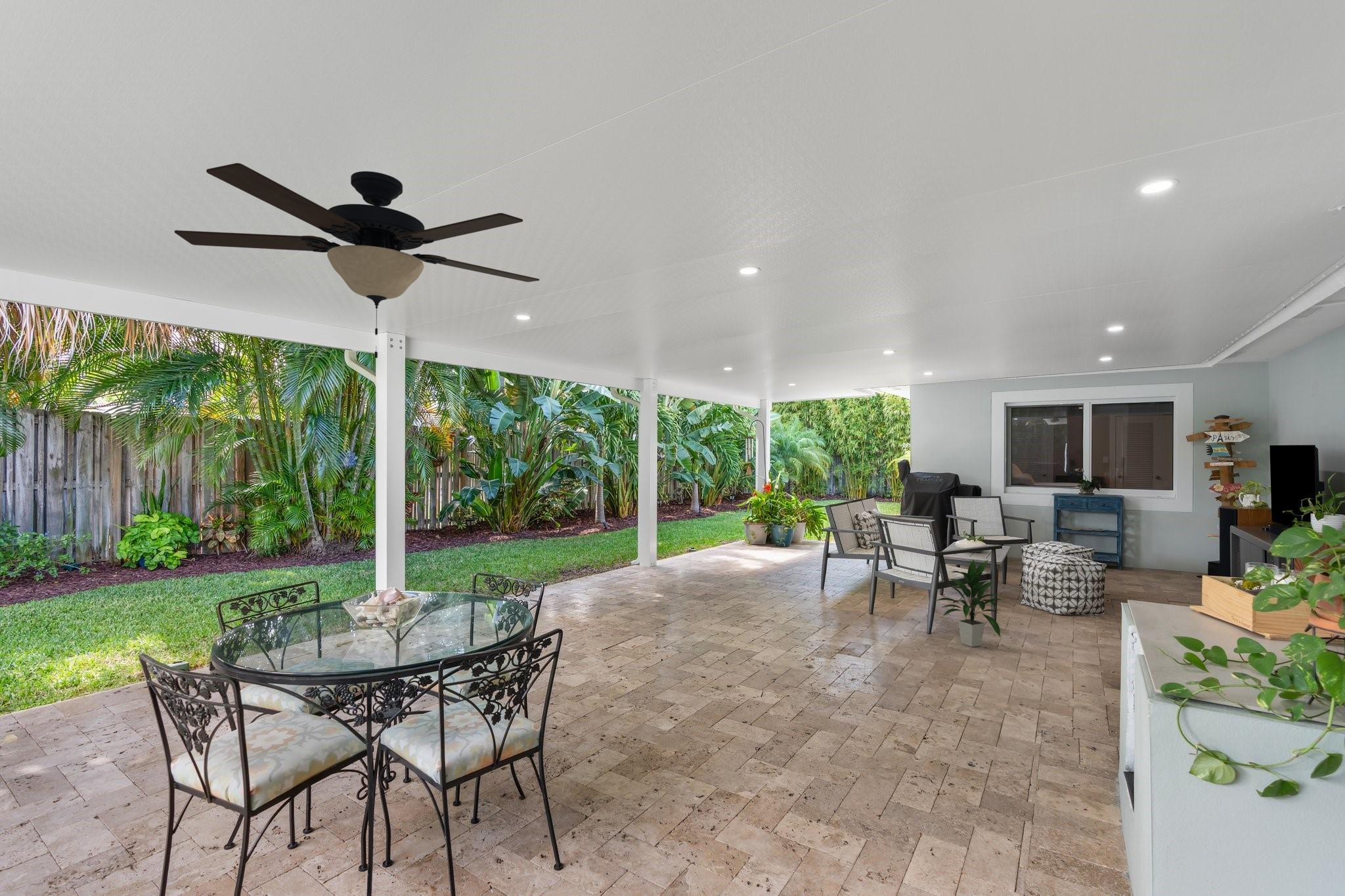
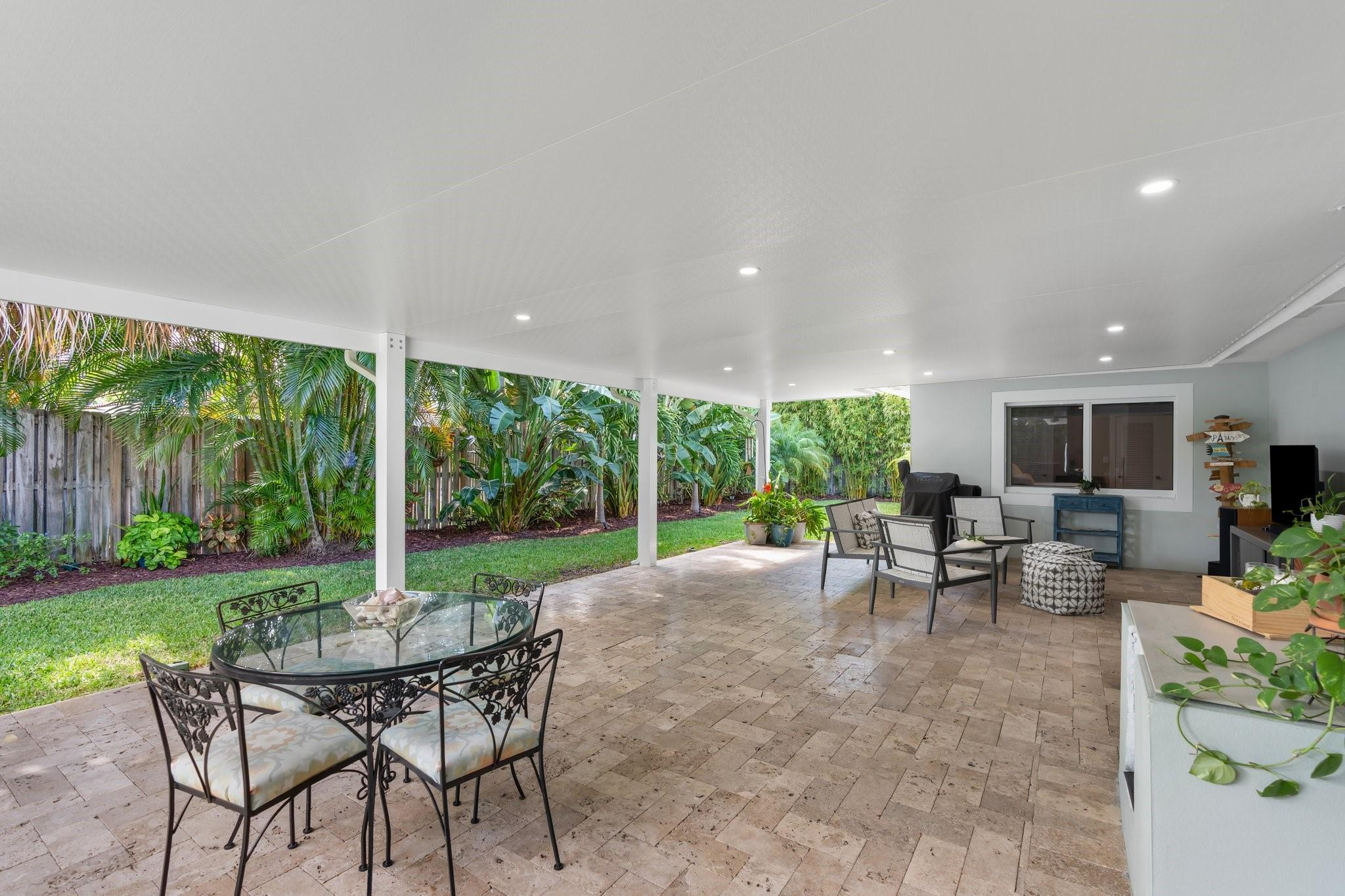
- indoor plant (973, 603)
- ceiling fan (377, 272)
